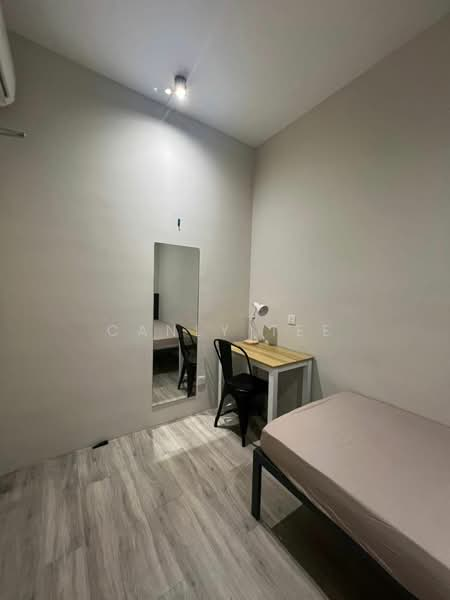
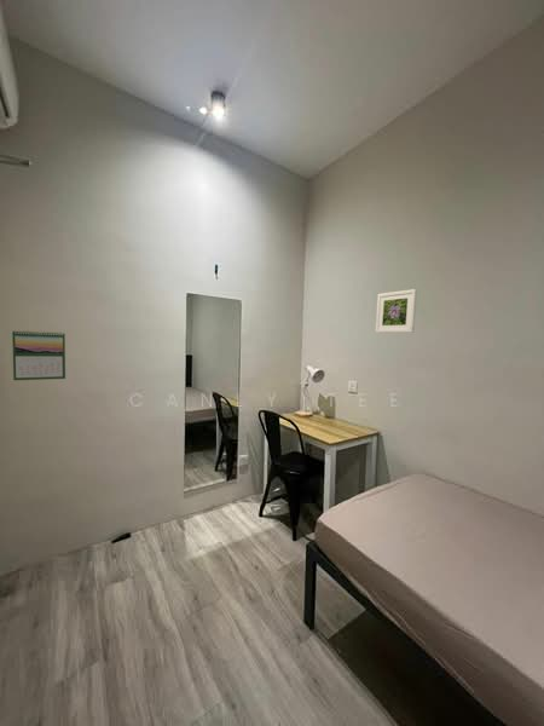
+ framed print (394, 312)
+ calendar (40, 355)
